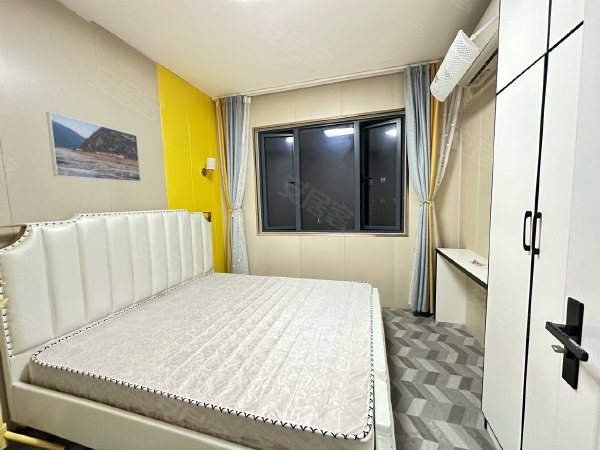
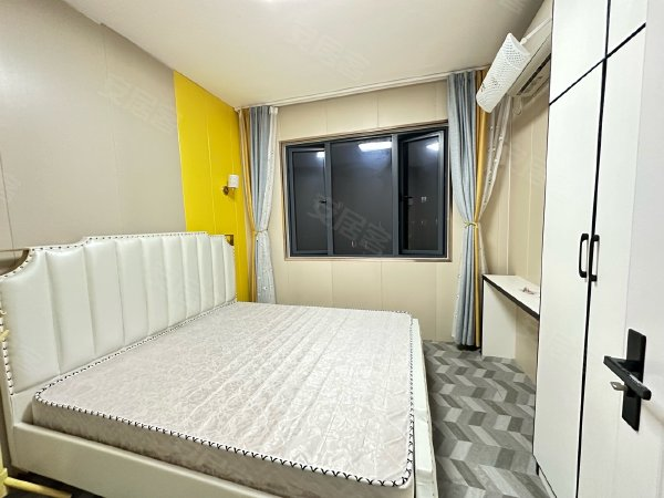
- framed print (101, 152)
